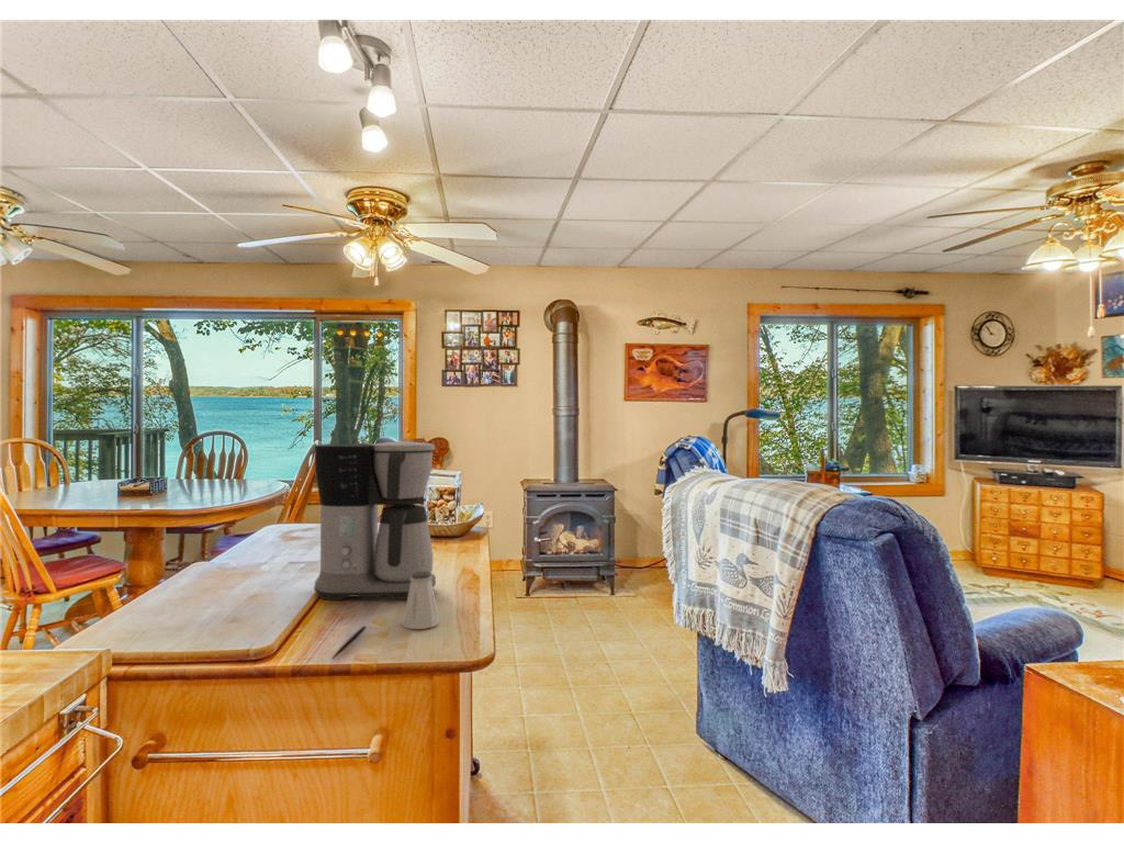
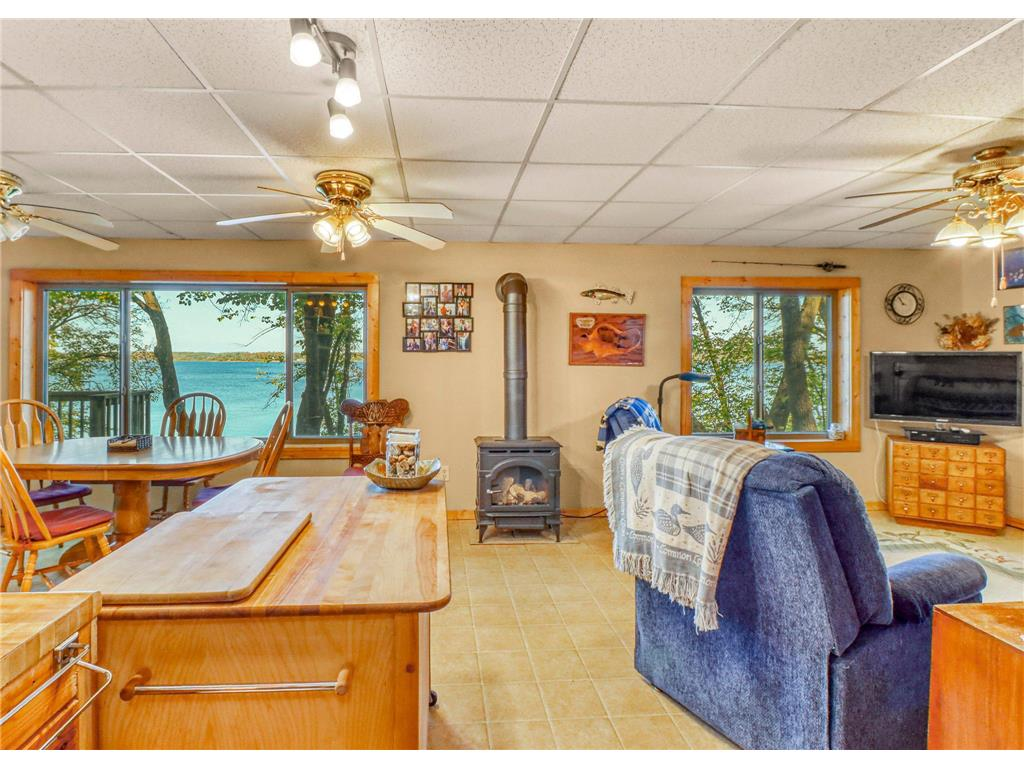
- pen (348, 641)
- coffee maker (373, 517)
- saltshaker (420, 597)
